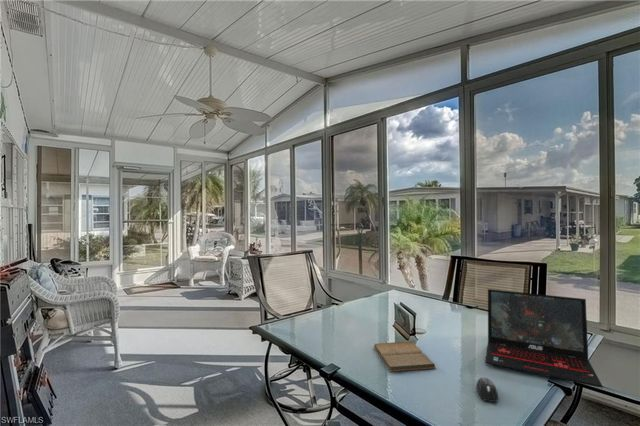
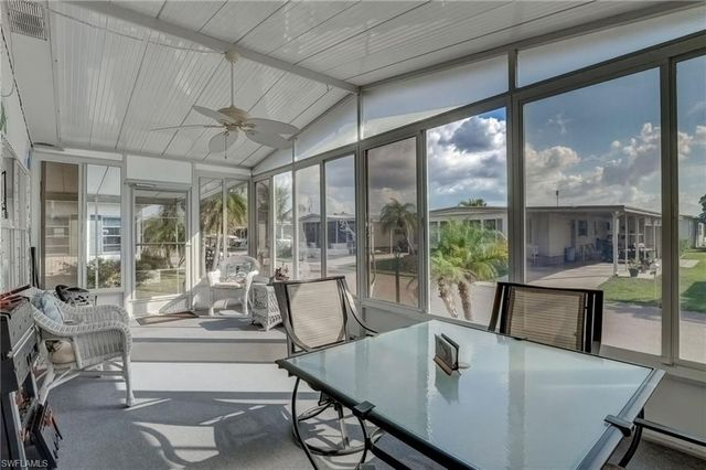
- laptop (536, 331)
- mouse (486, 386)
- book (402, 354)
